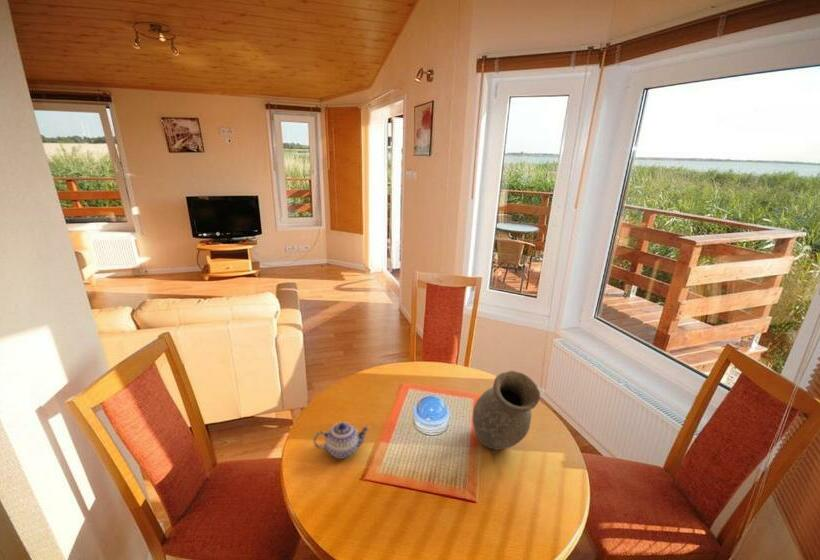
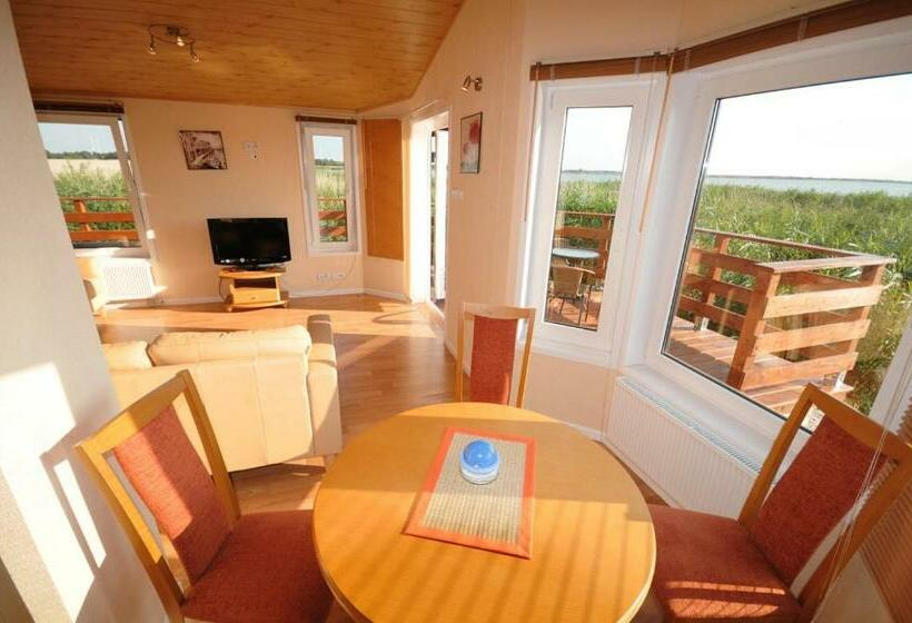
- vase (504, 412)
- teapot (342, 437)
